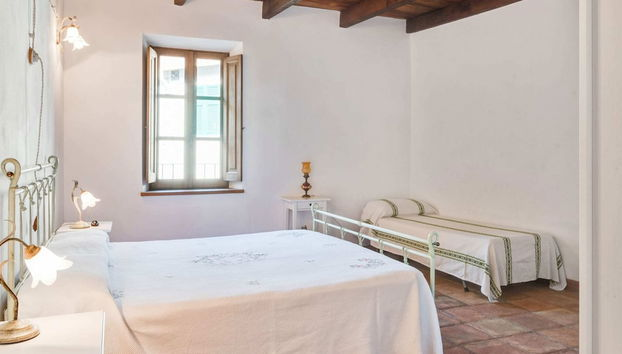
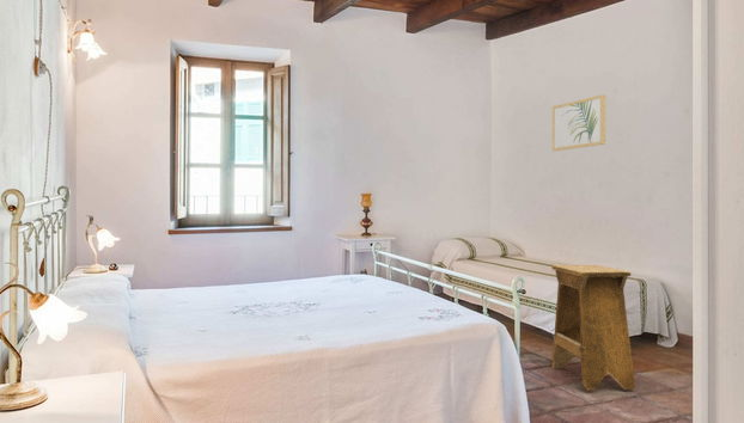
+ stool (590, 323)
+ wall art (577, 124)
